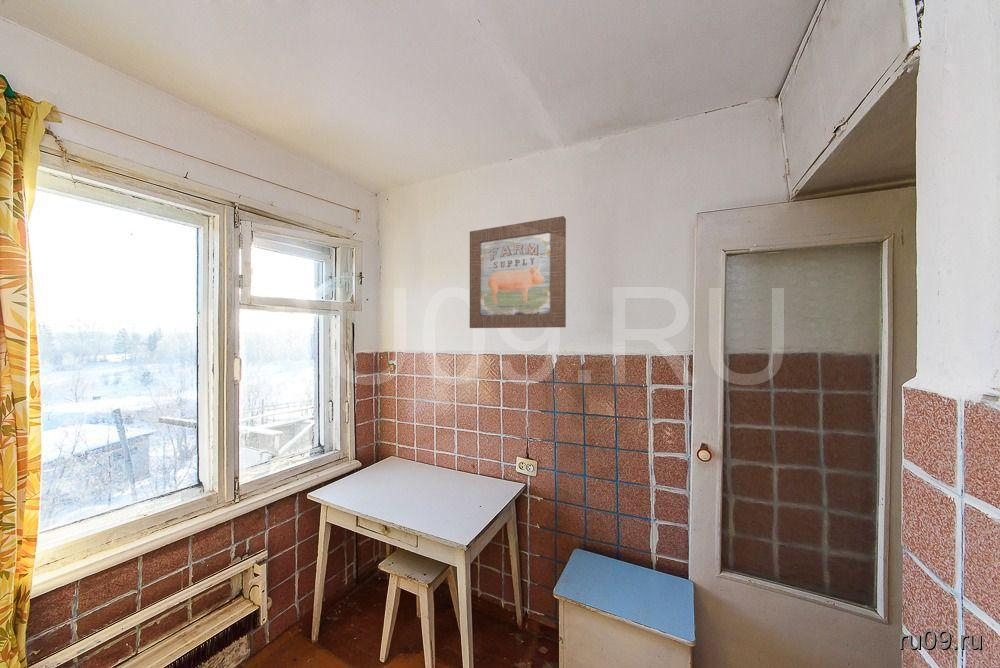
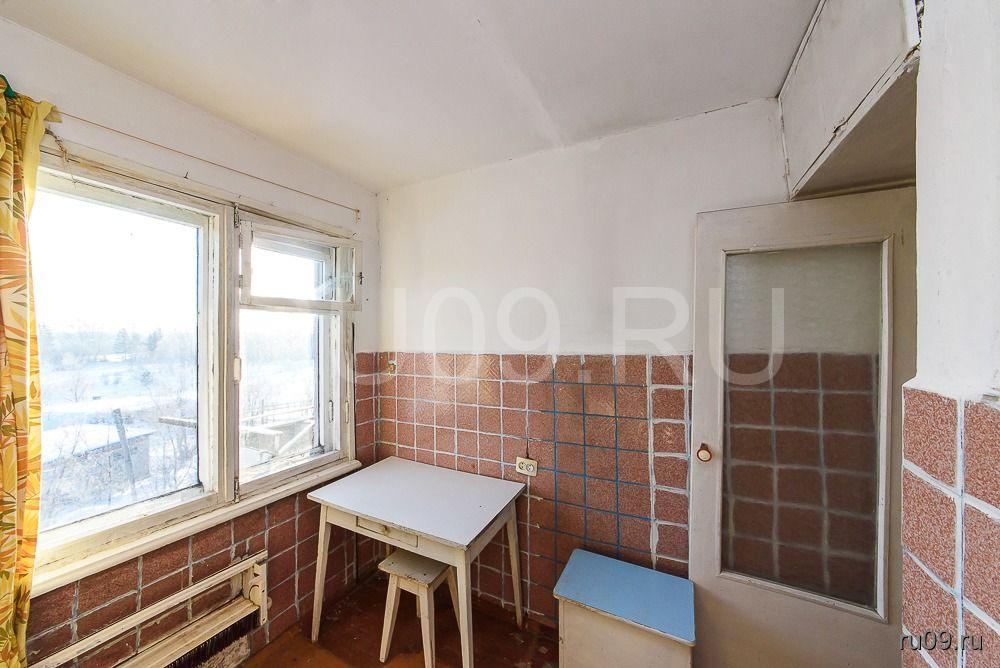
- wall art (514, 276)
